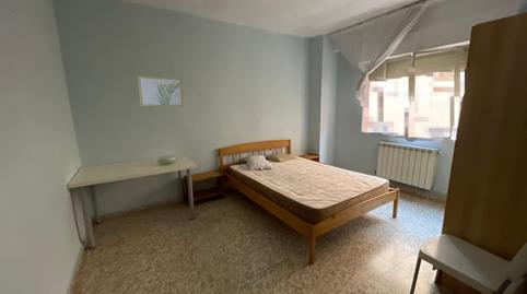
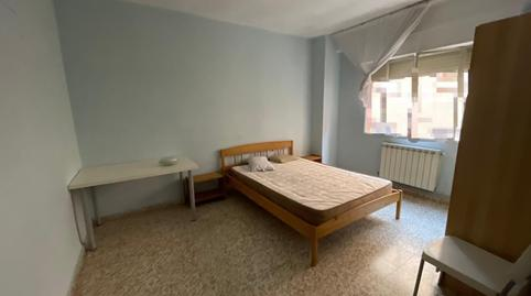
- wall art (161, 92)
